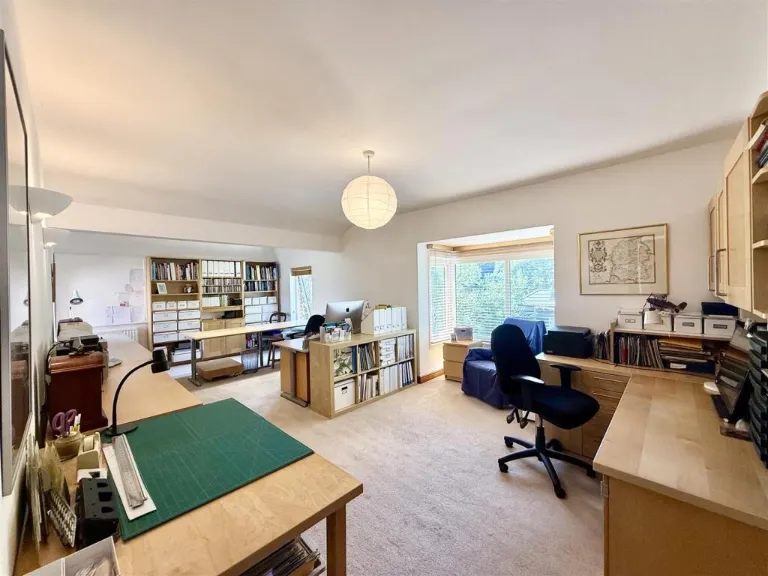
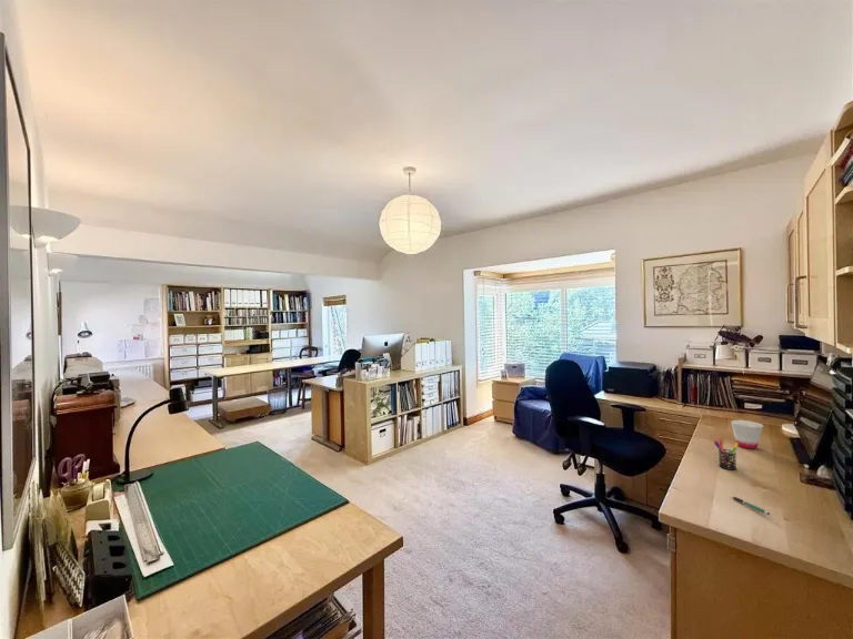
+ pen (749, 504)
+ pen holder (727, 454)
+ cup (746, 435)
